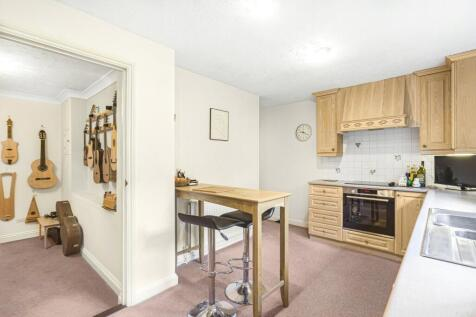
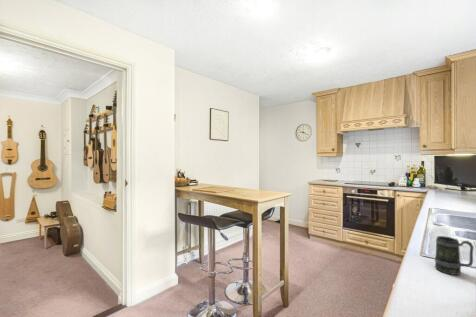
+ mug (453, 255)
